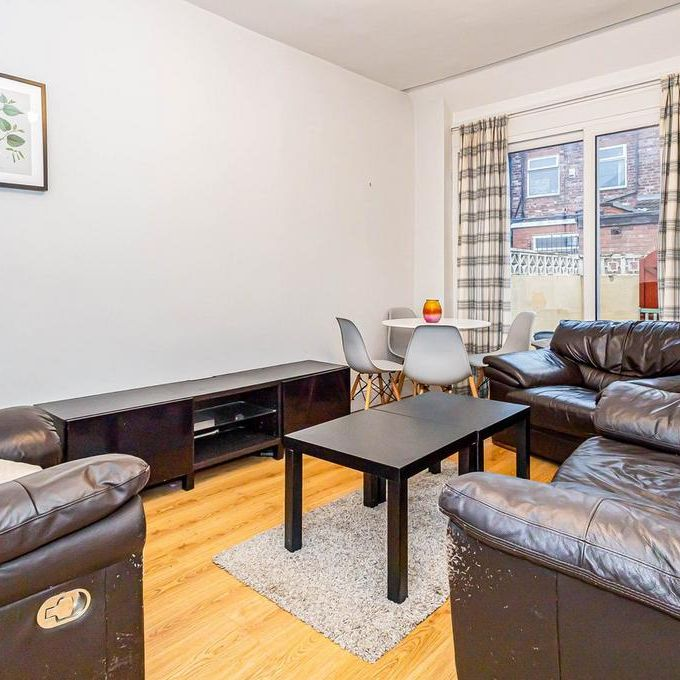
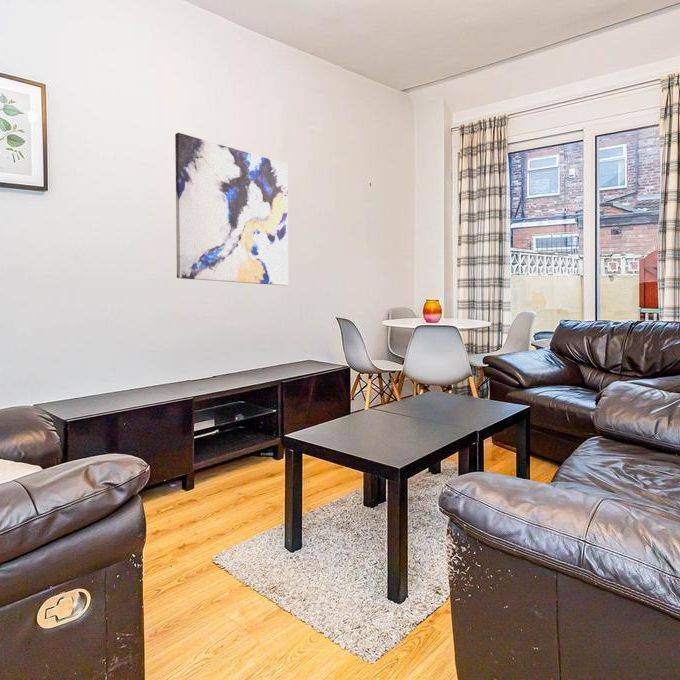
+ wall art (236, 216)
